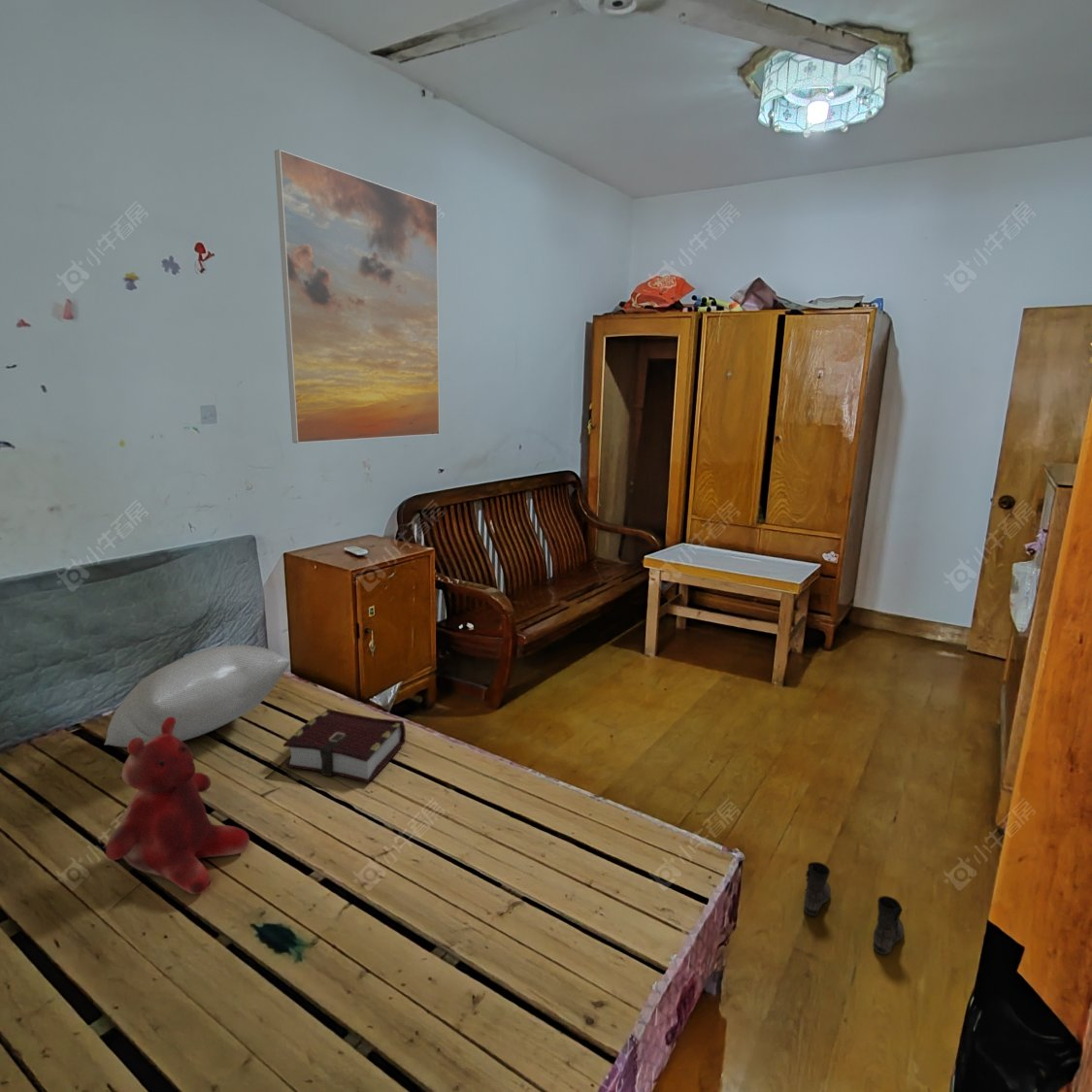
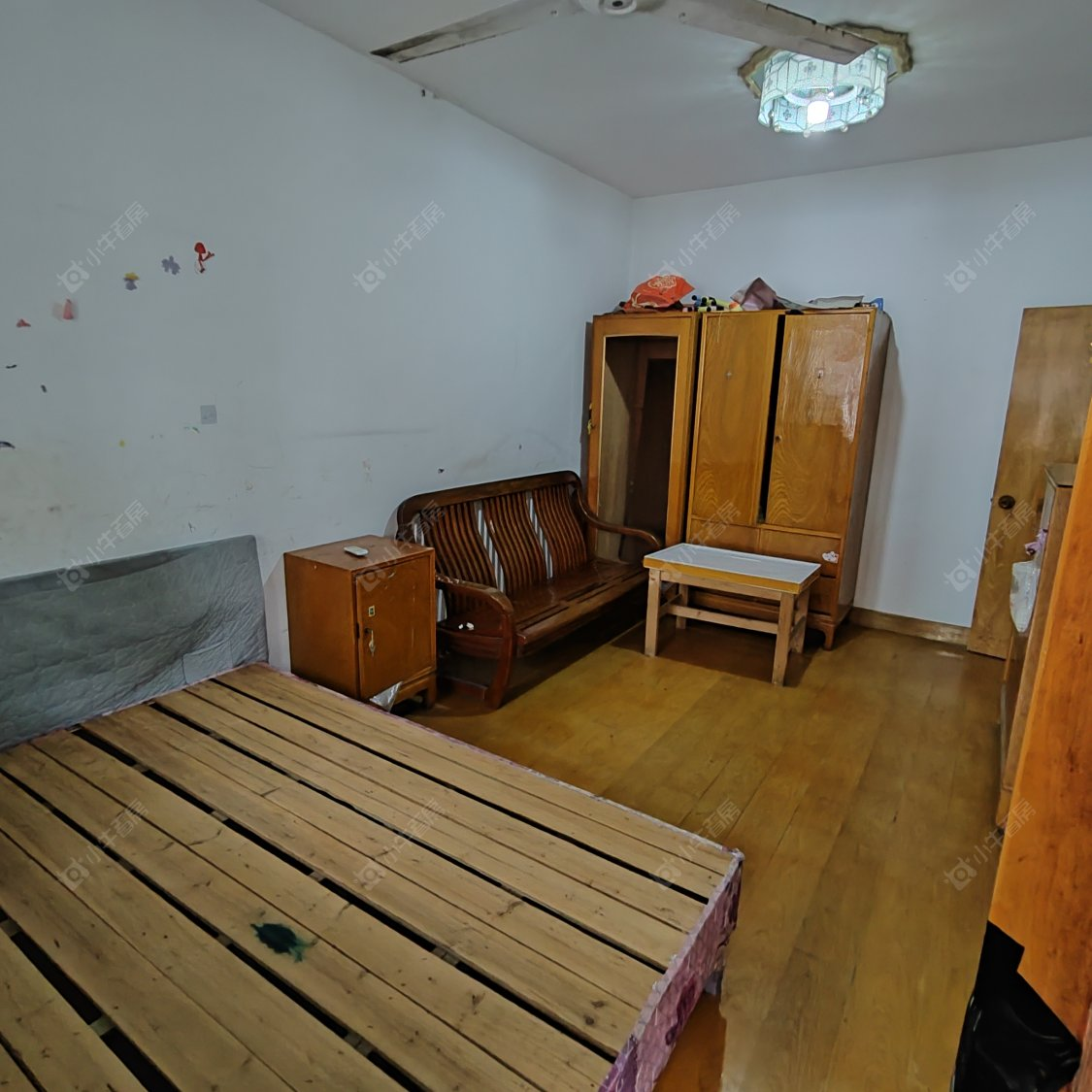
- boots (877, 900)
- book (347, 742)
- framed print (370, 314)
- teddy bear (179, 799)
- pillow (198, 692)
